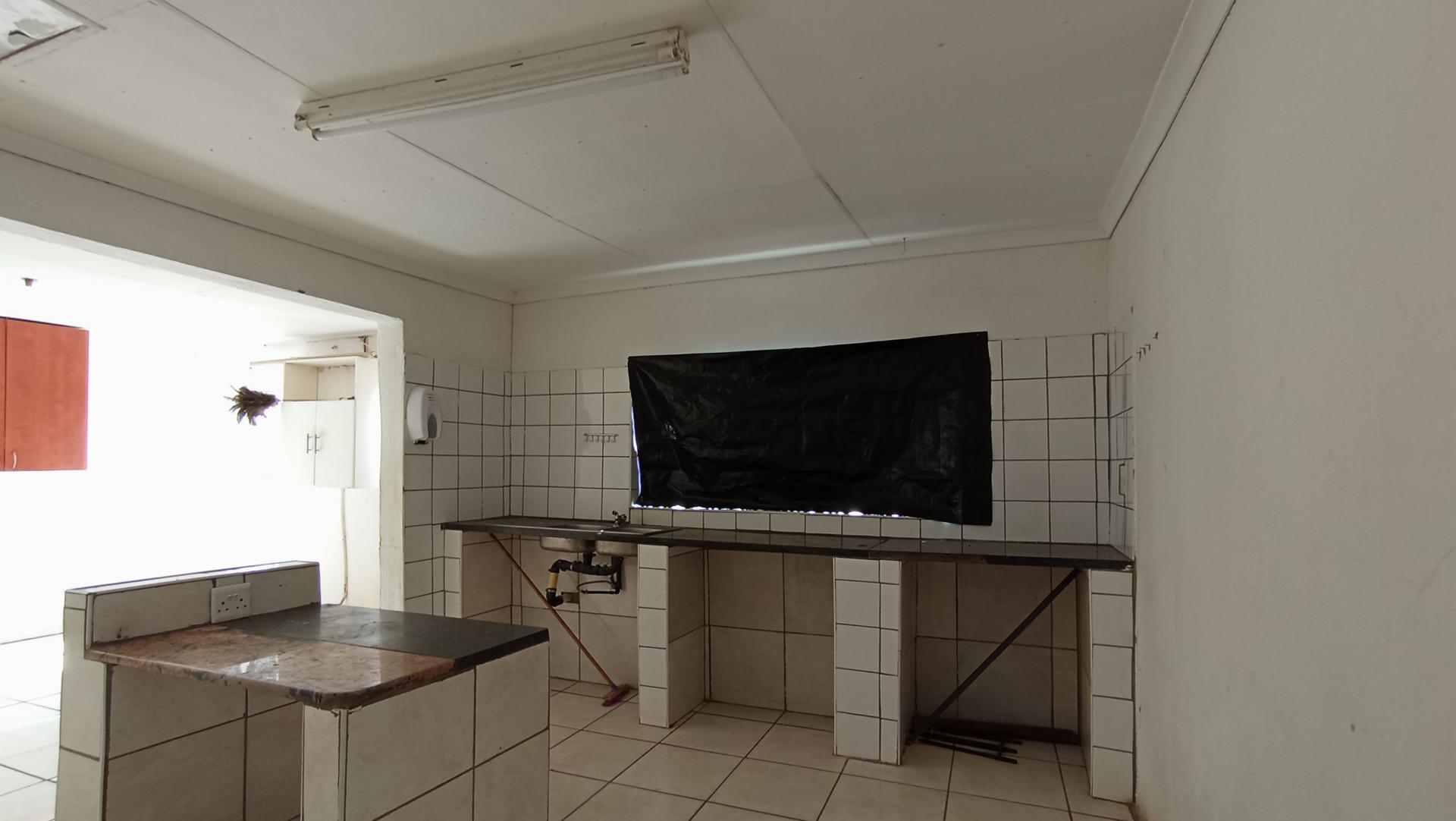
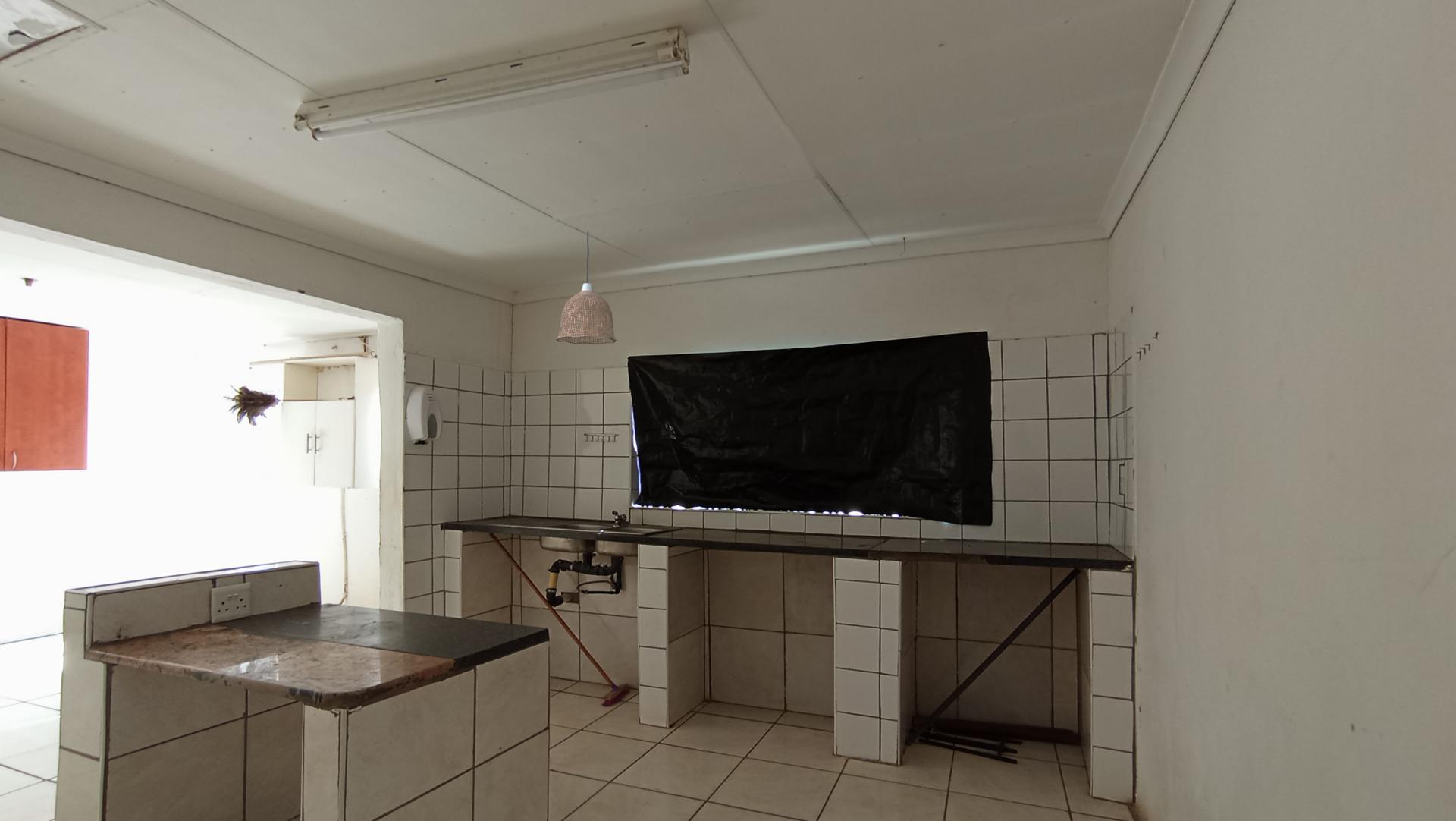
+ pendant lamp (587, 286)
